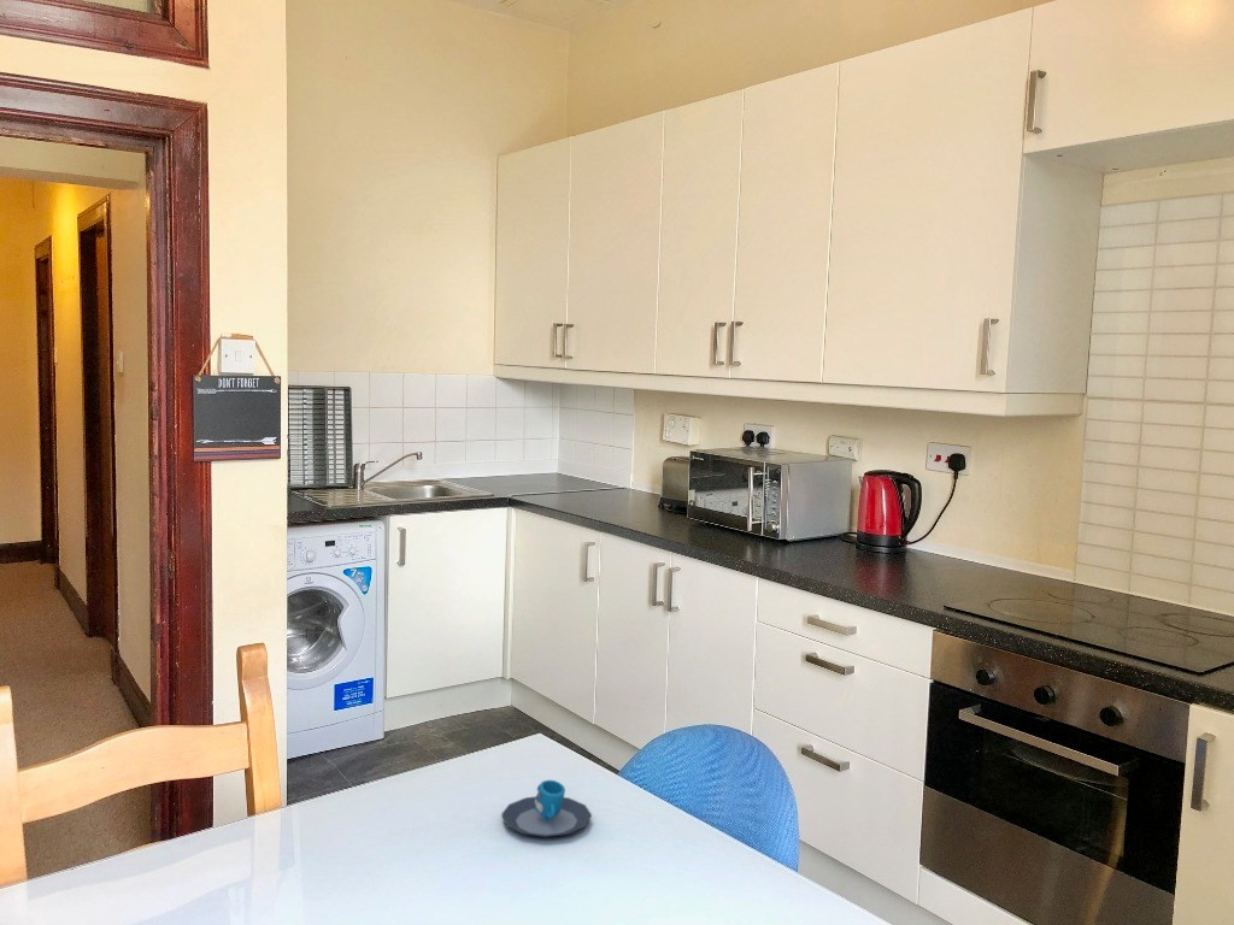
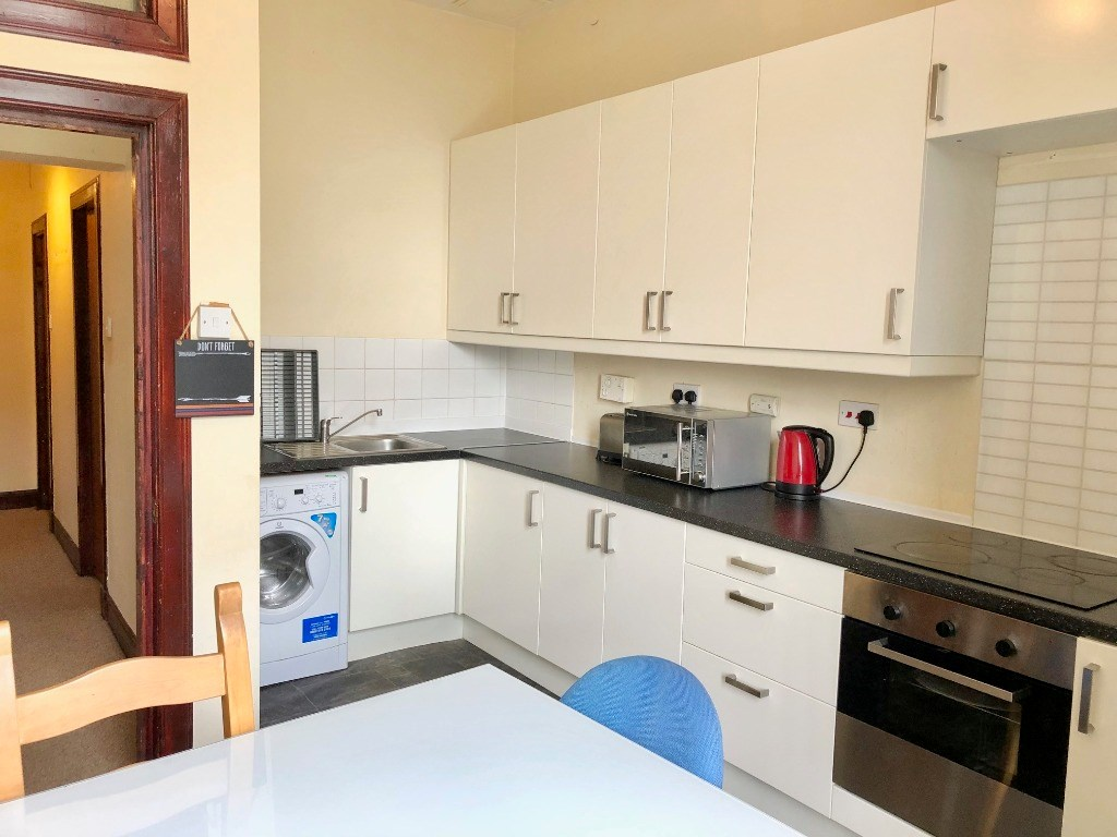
- mug (546, 802)
